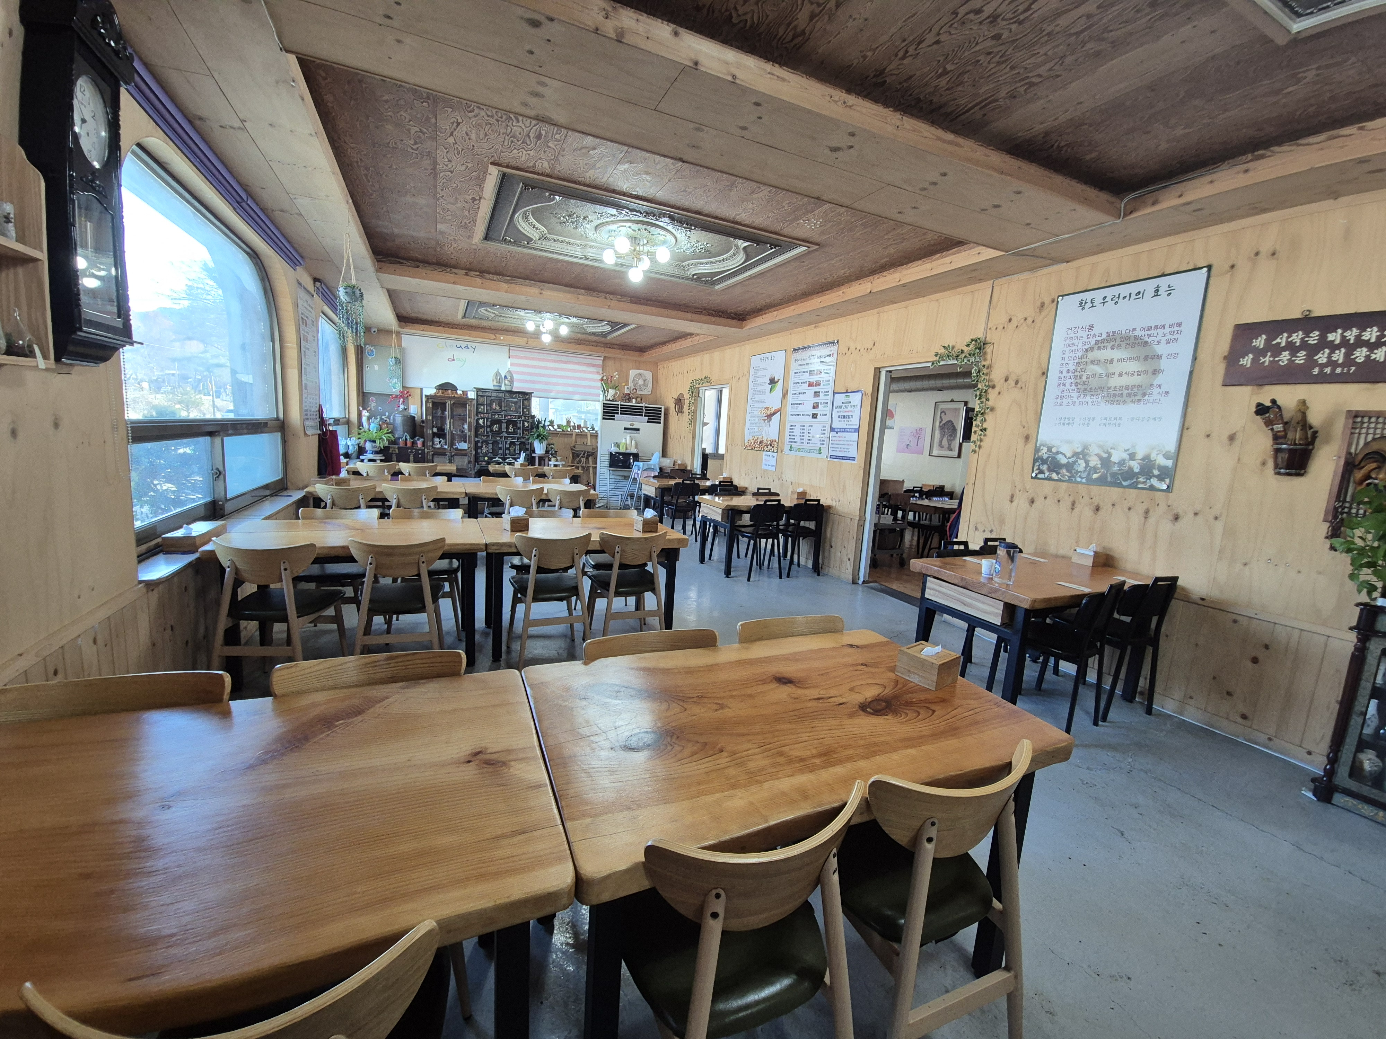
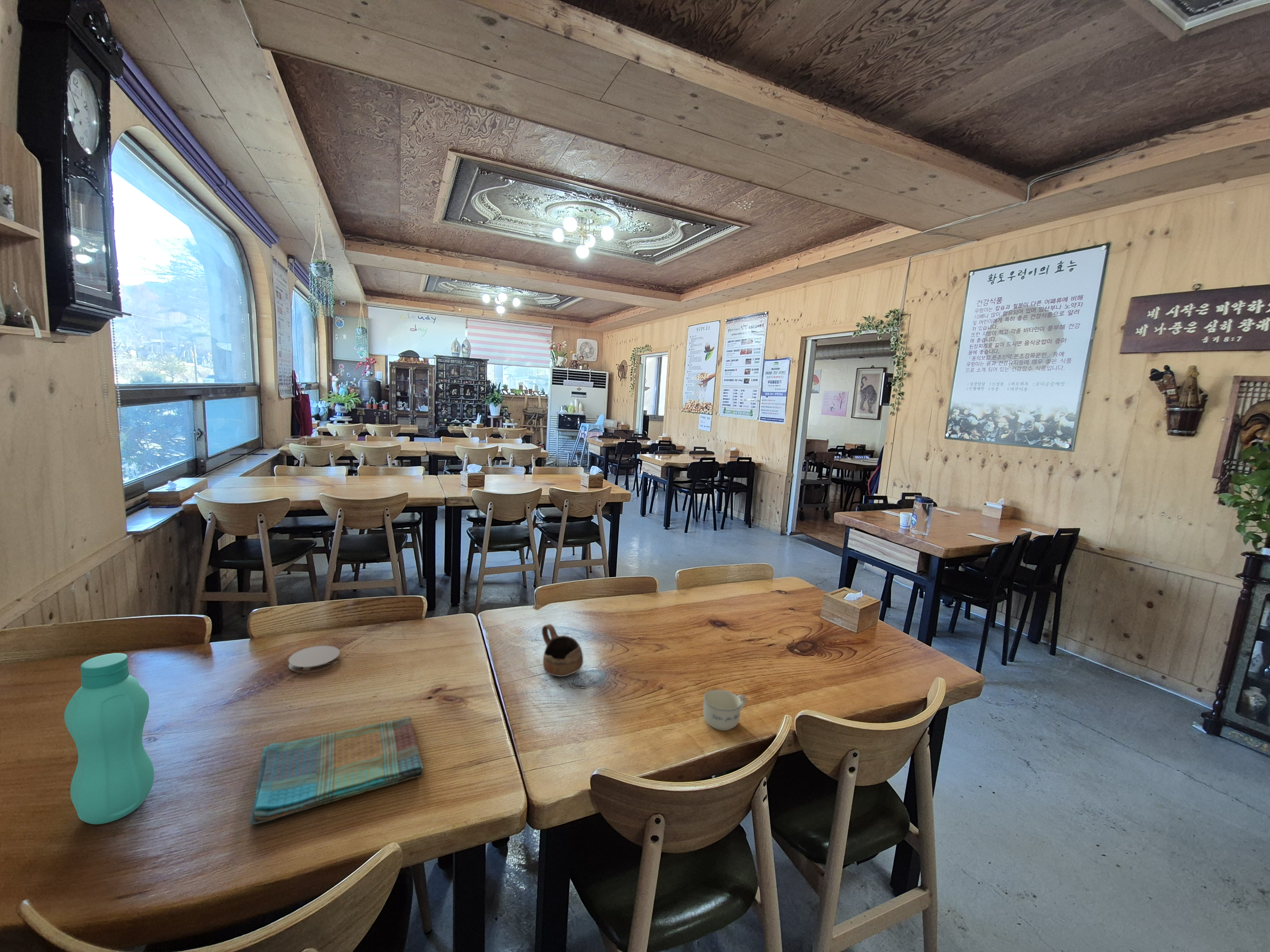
+ coaster (315, 658)
+ cup (562, 650)
+ dish towel (342, 760)
+ bottle (110, 736)
+ cup (726, 711)
